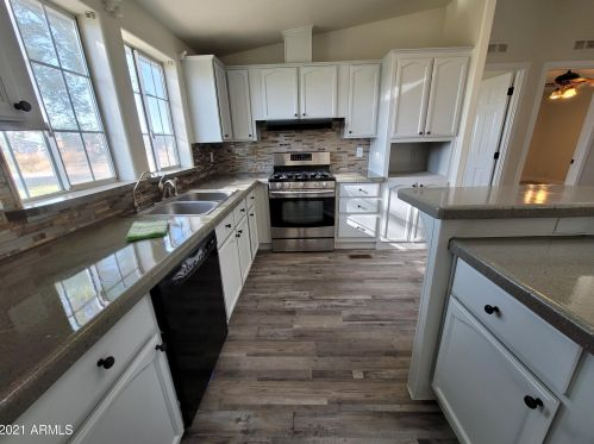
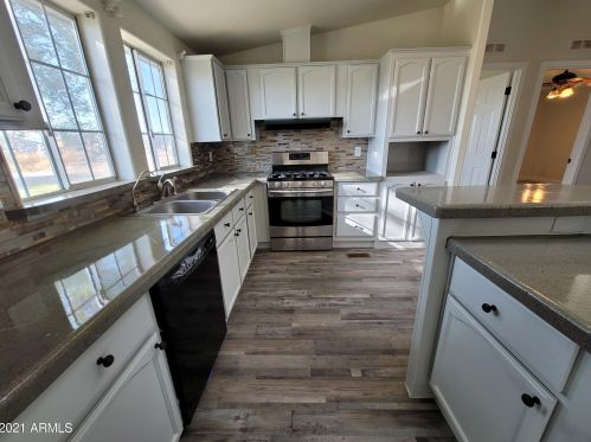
- dish towel (148, 227)
